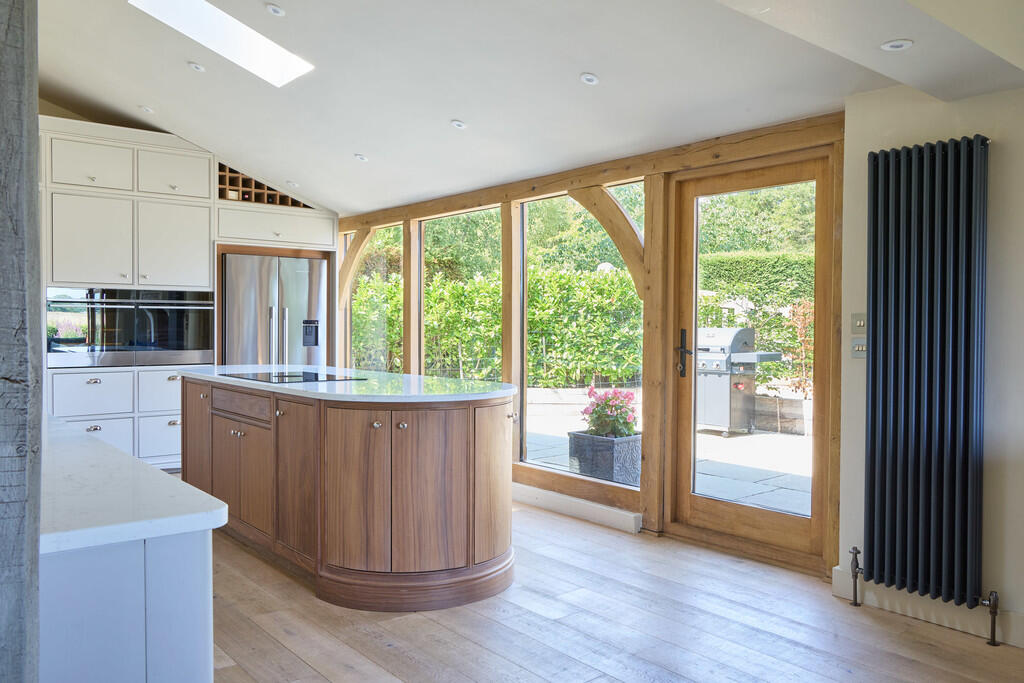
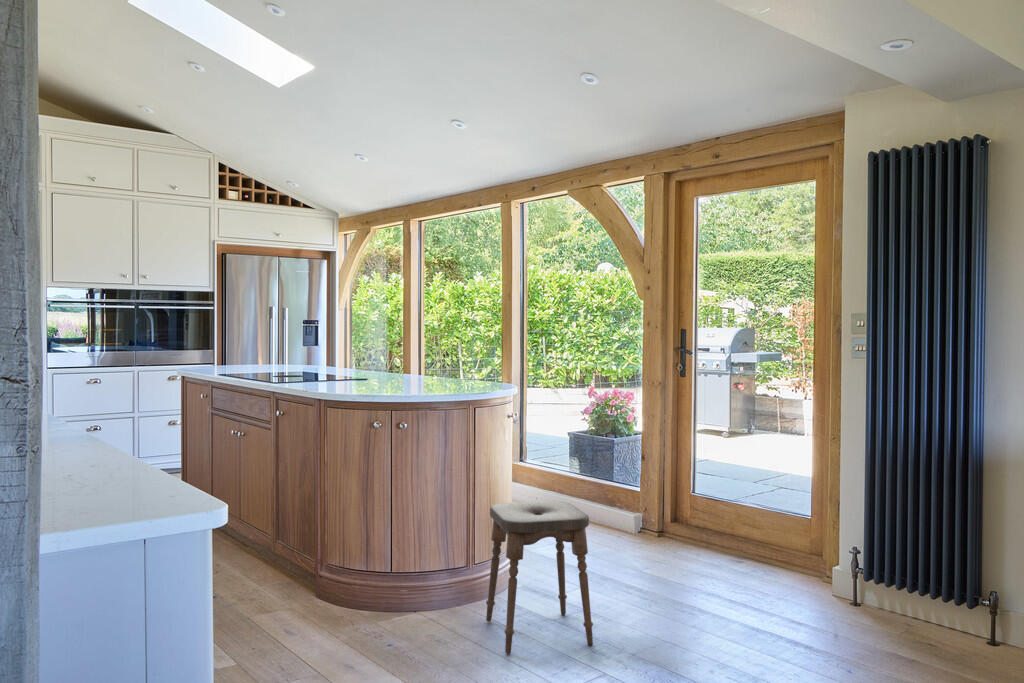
+ stool (557, 569)
